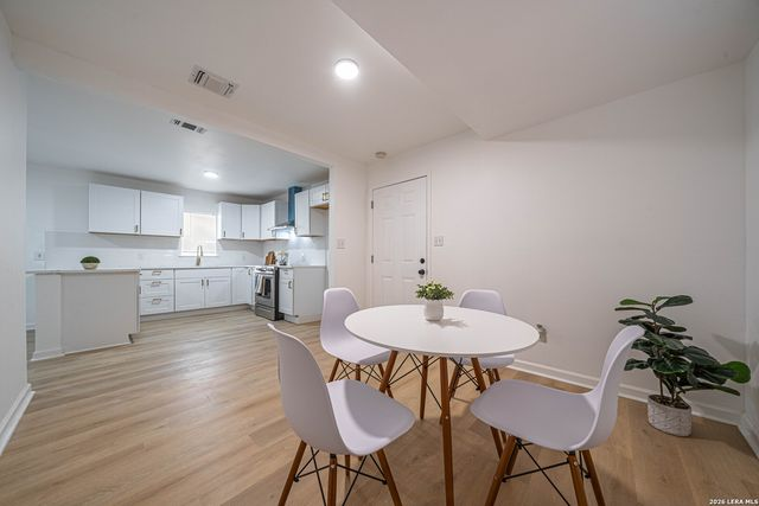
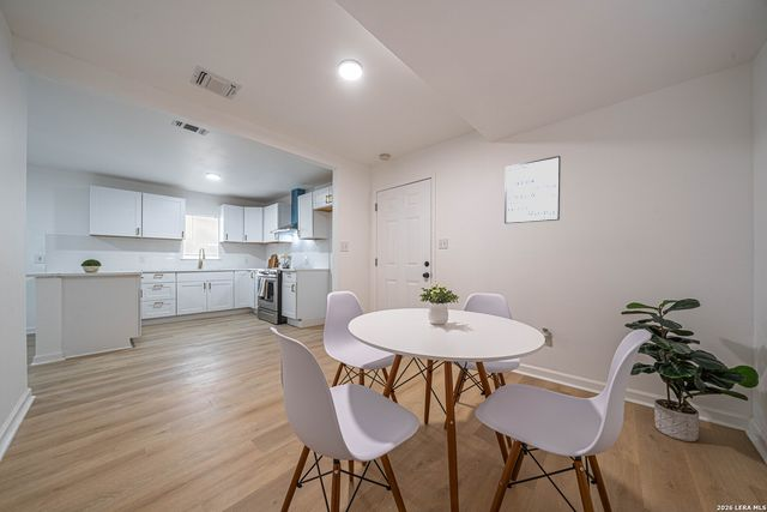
+ wall art (531, 192)
